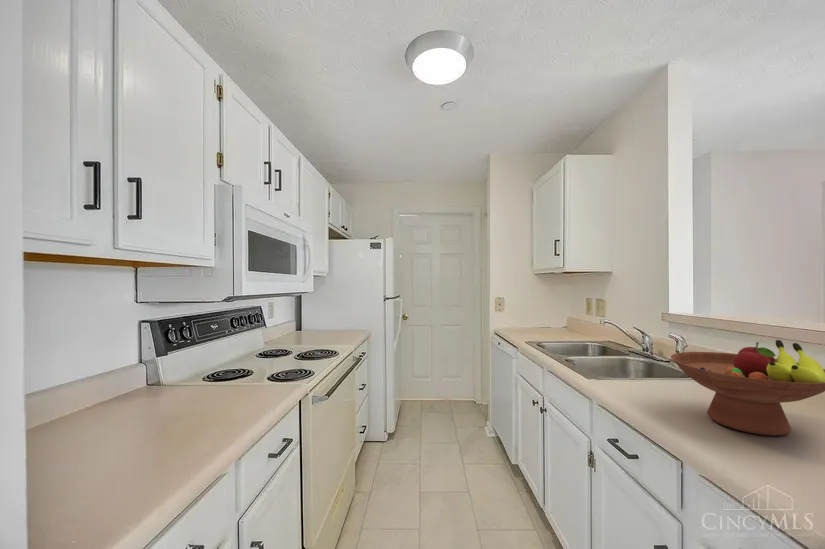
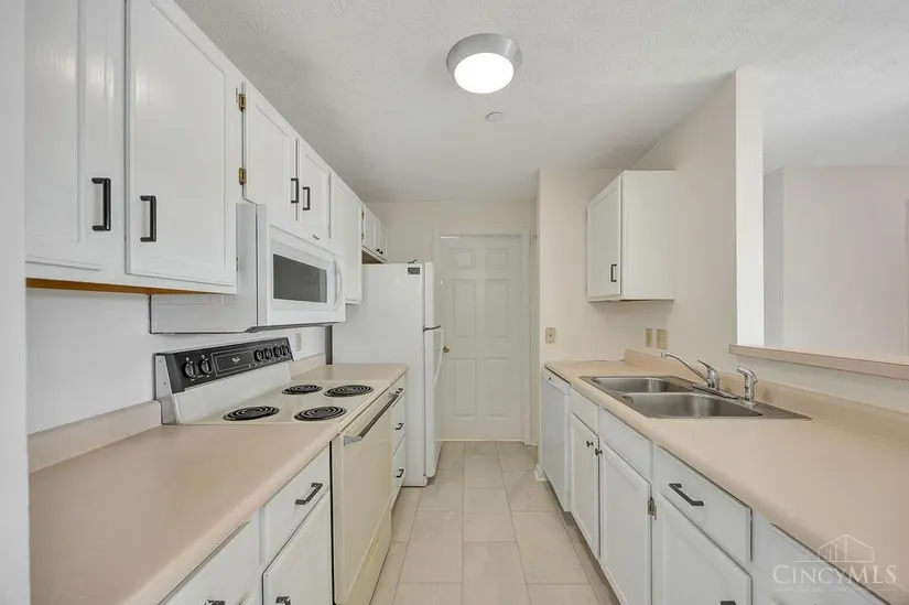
- fruit bowl (746, 382)
